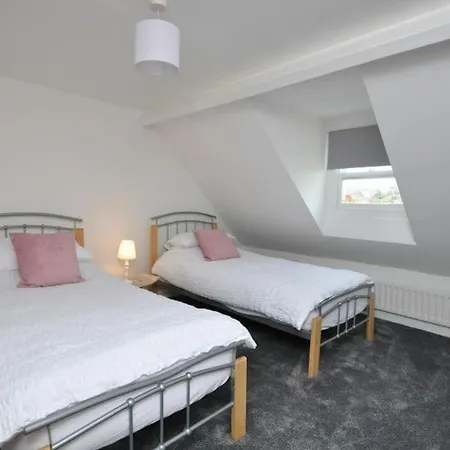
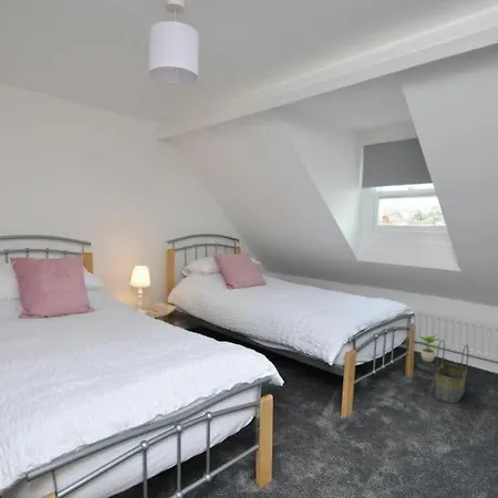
+ potted plant (428, 347)
+ basket (452, 367)
